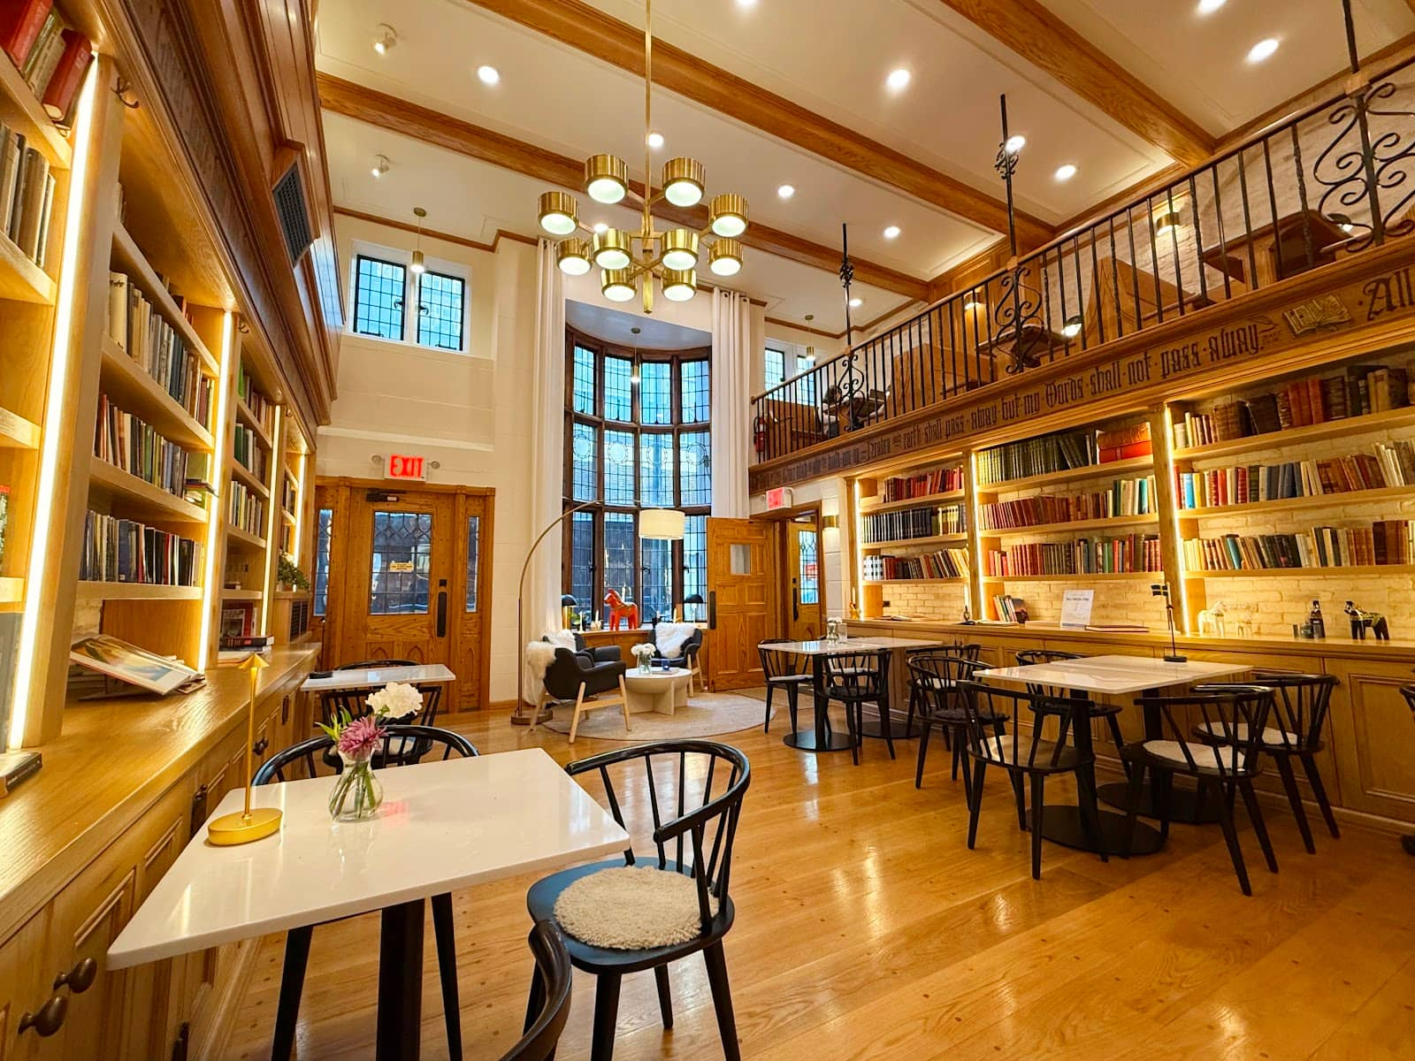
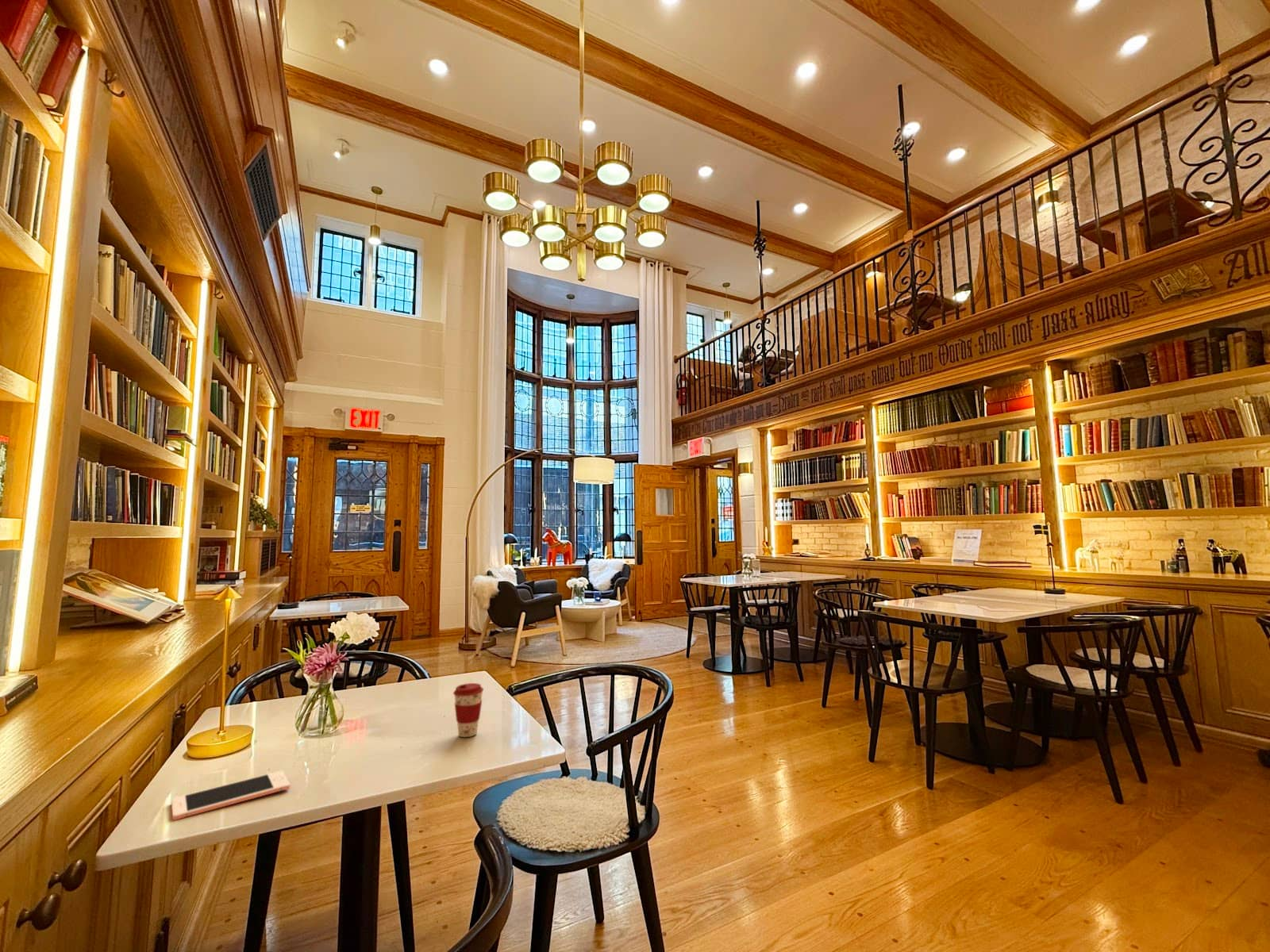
+ cell phone (232, 793)
+ coffee cup (468, 709)
